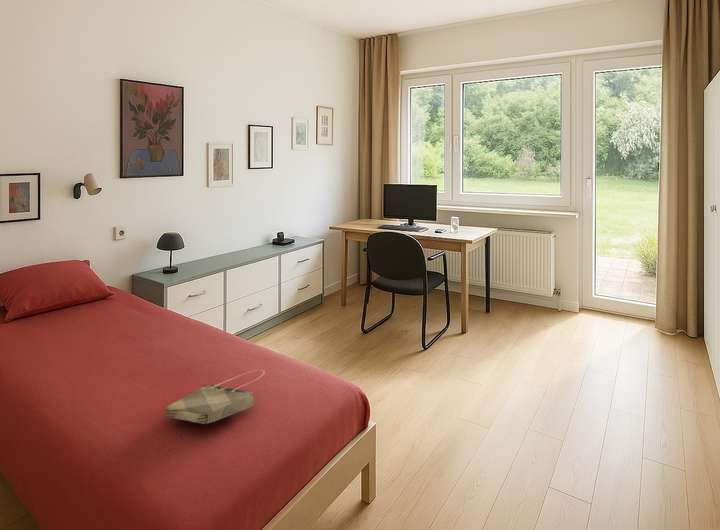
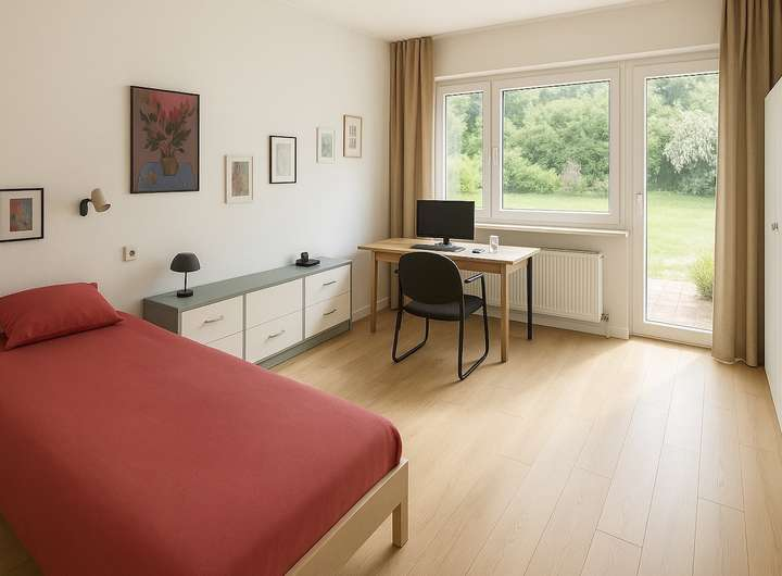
- tote bag (227, 393)
